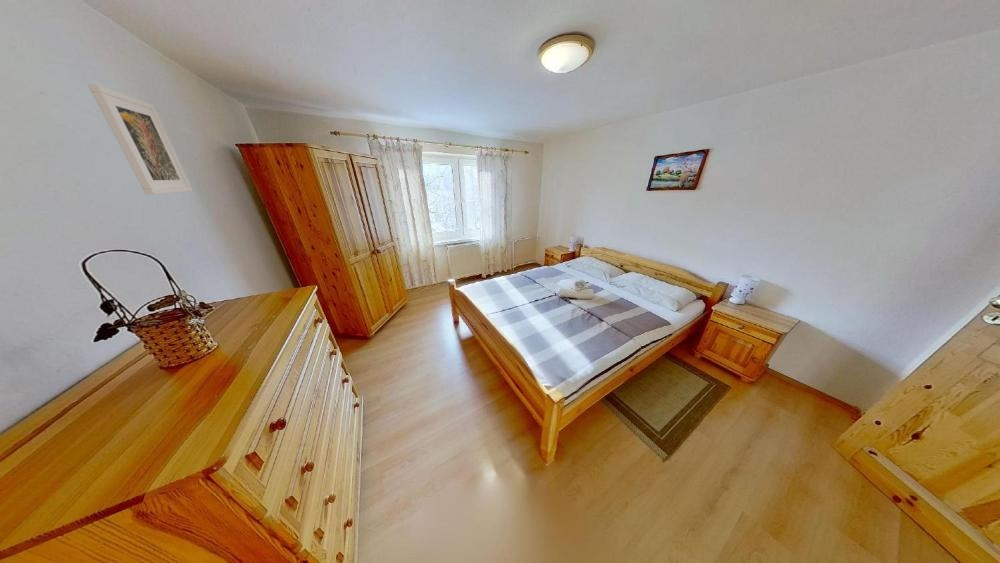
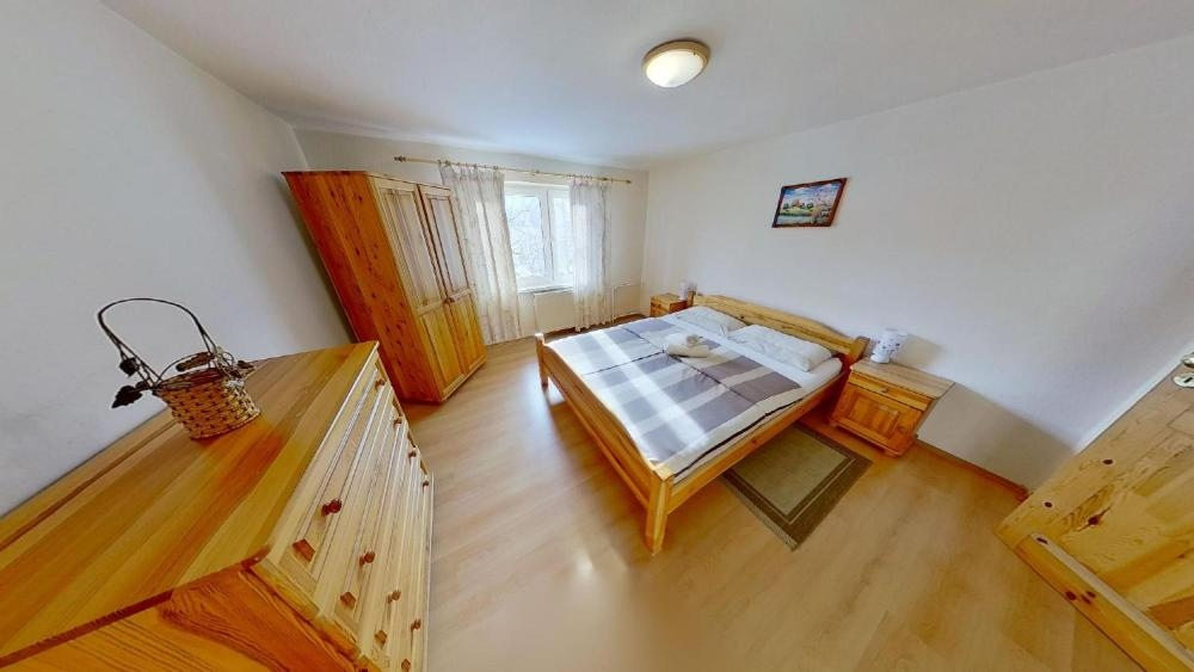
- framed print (149, 147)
